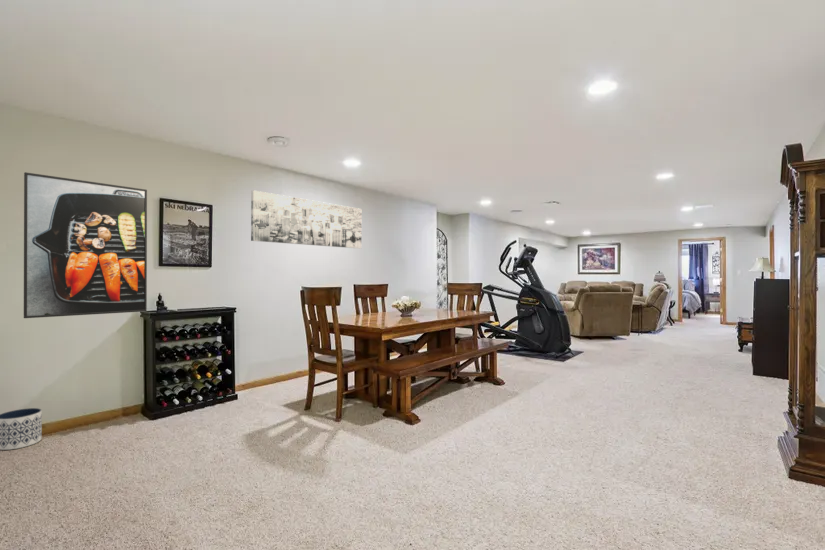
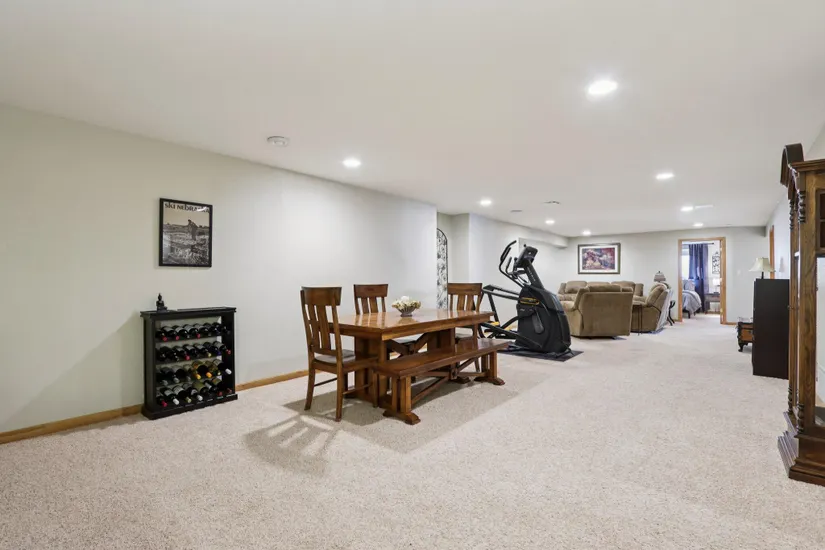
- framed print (90, 248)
- planter (19, 428)
- wall art (312, 223)
